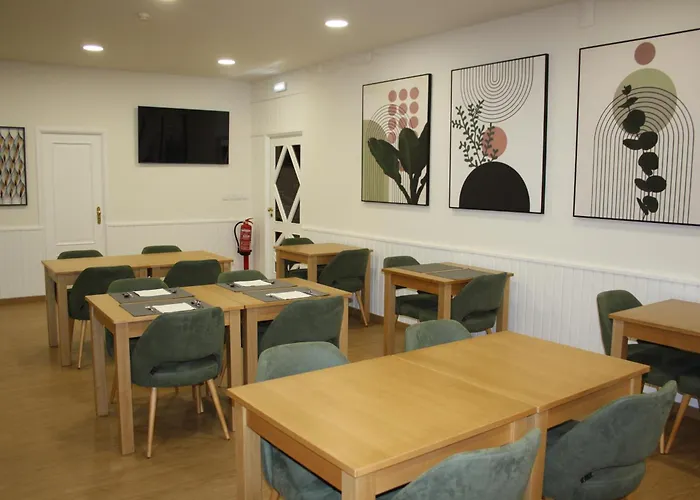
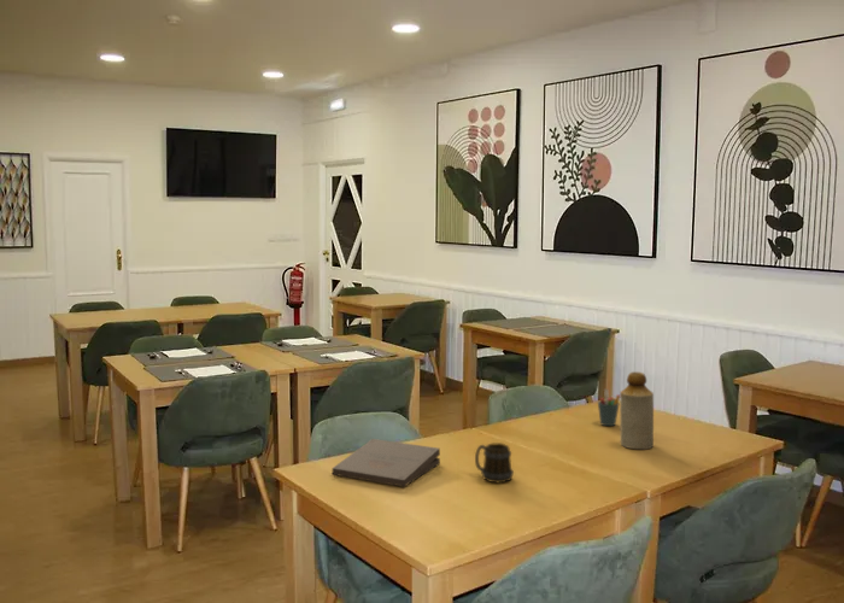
+ pizza box (387, 461)
+ bottle (637, 409)
+ pen holder (608, 408)
+ mug (492, 461)
